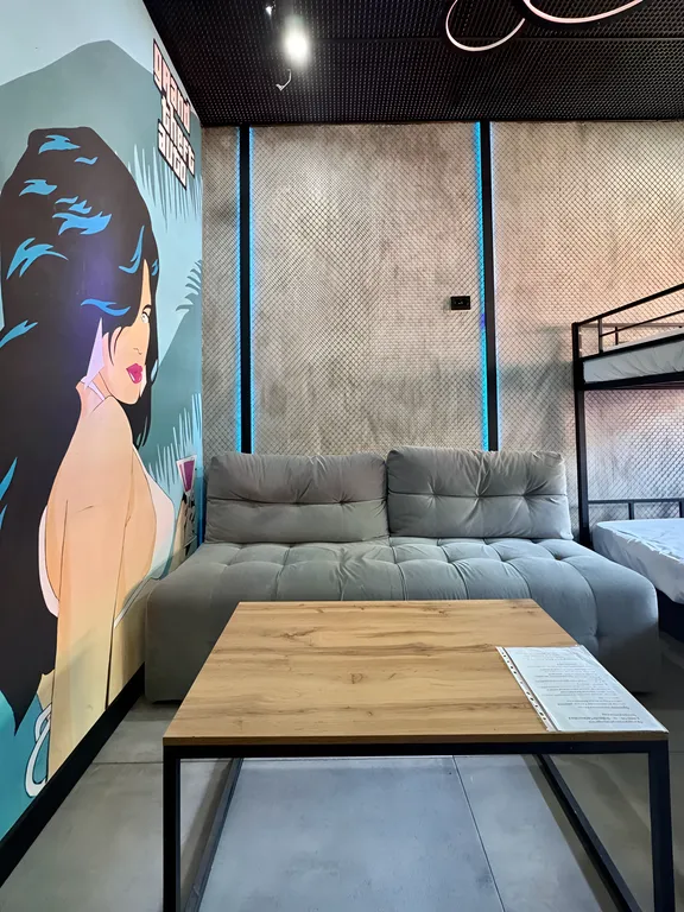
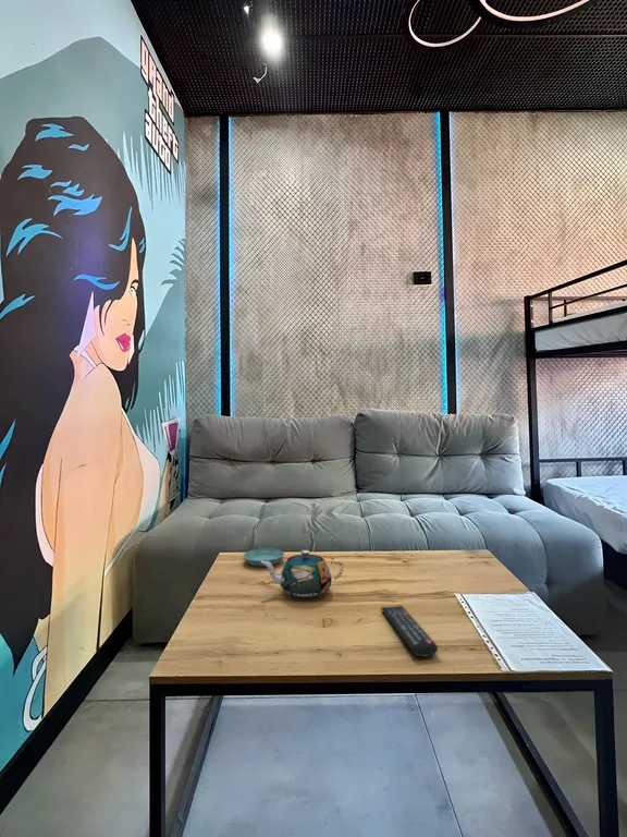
+ saucer (263, 557)
+ teapot (303, 571)
+ remote control (406, 627)
